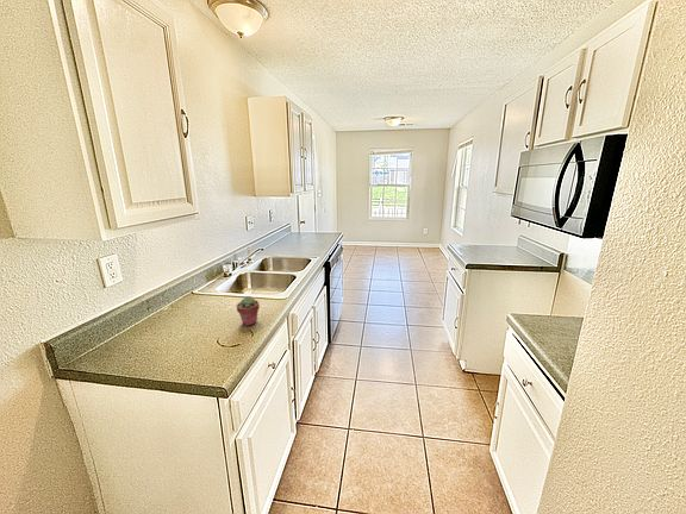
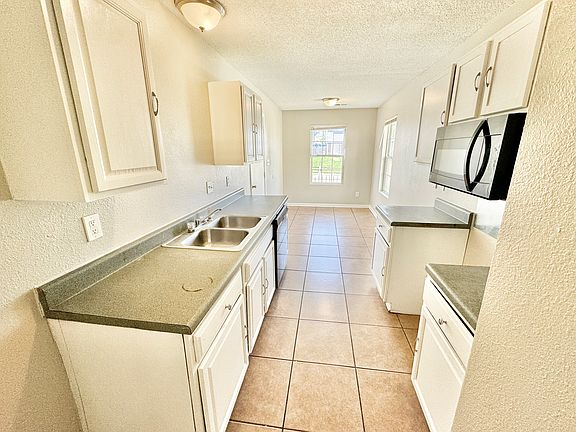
- potted succulent (248, 309)
